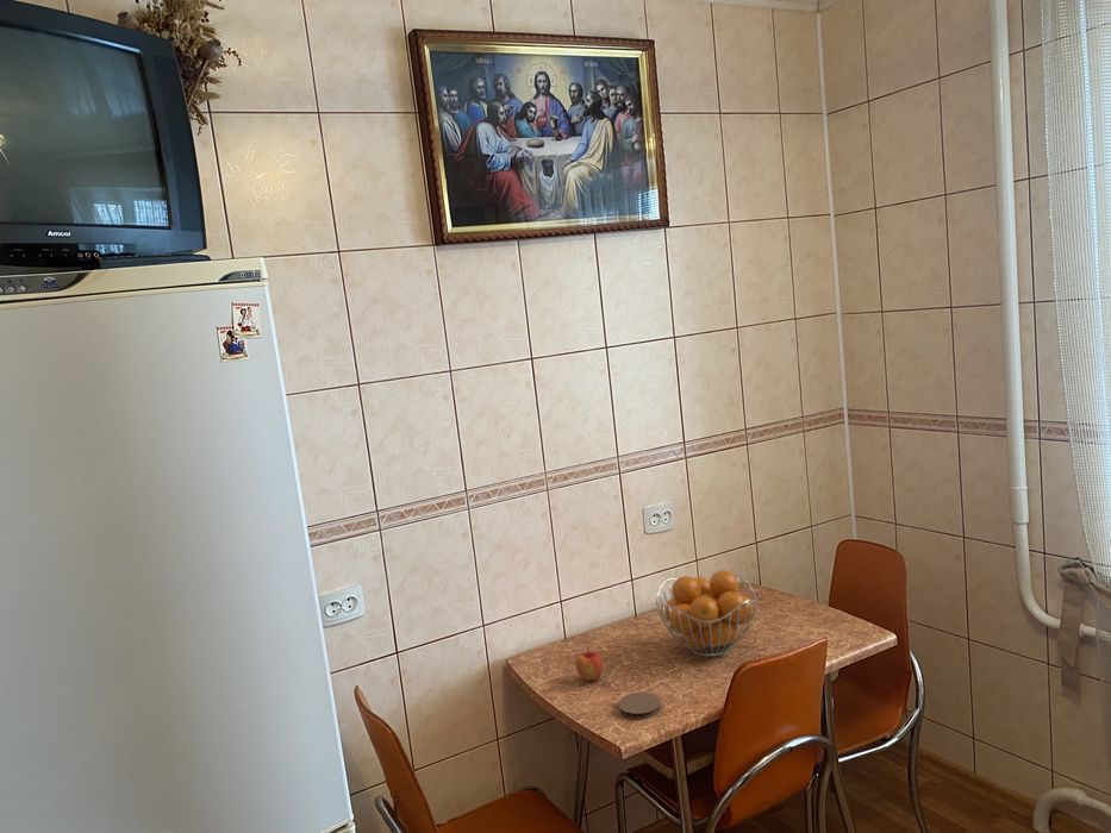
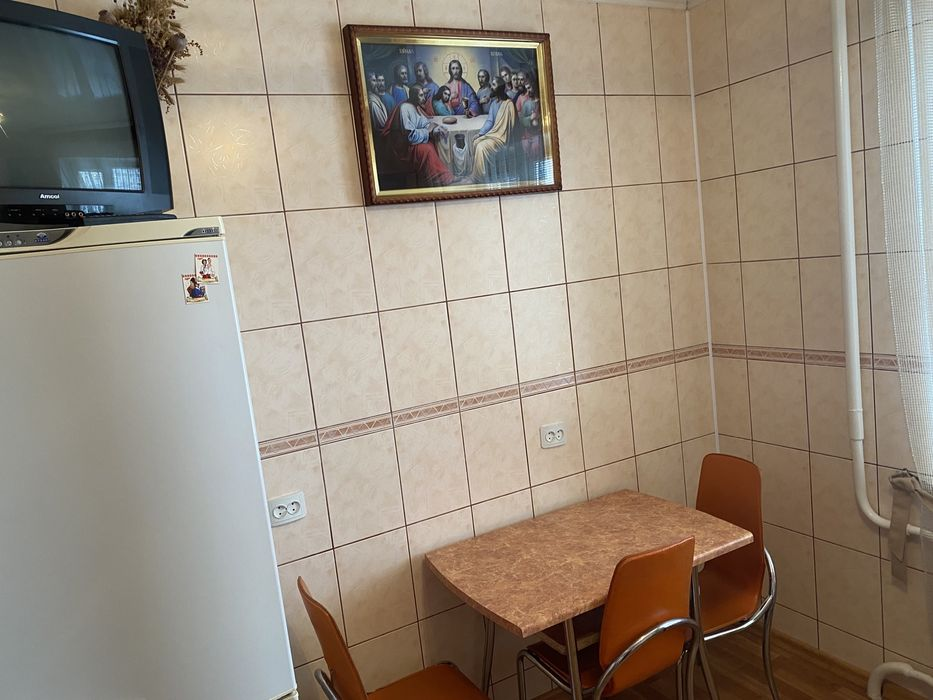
- apple (588, 664)
- fruit basket (706, 612)
- coaster (639, 704)
